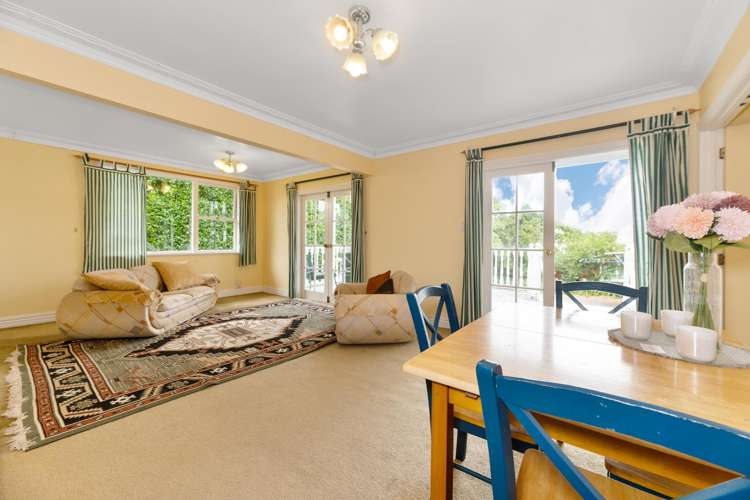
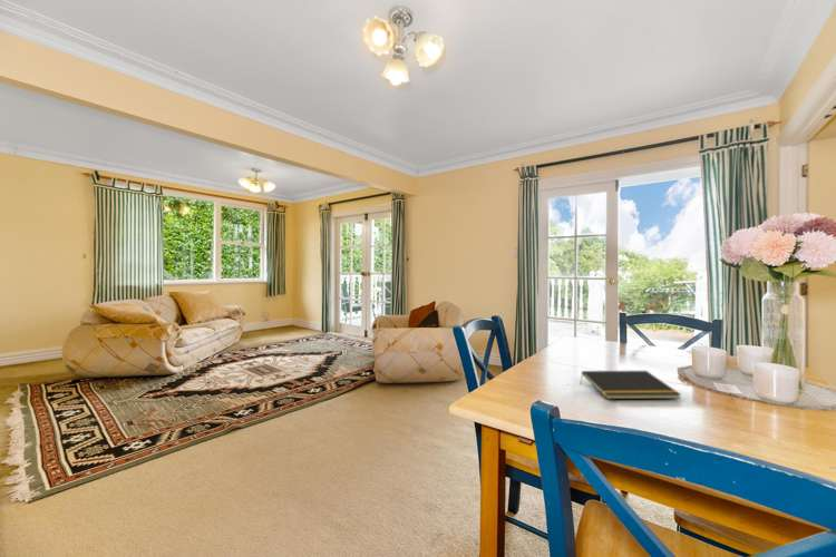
+ notepad (628, 383)
